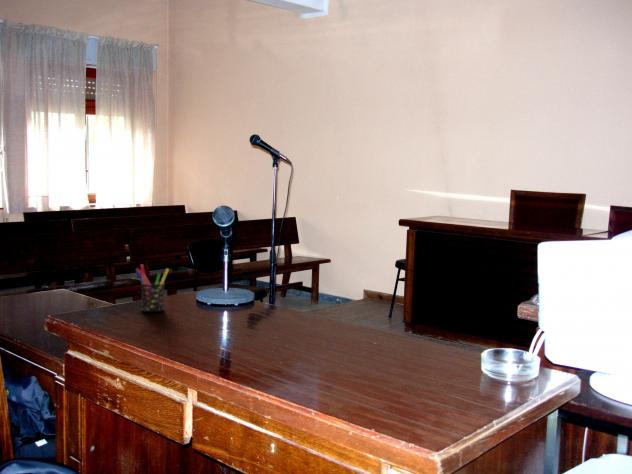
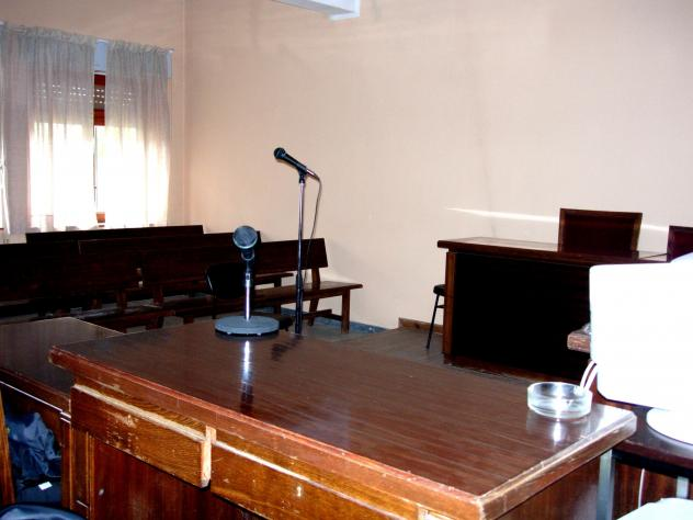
- pen holder (152, 287)
